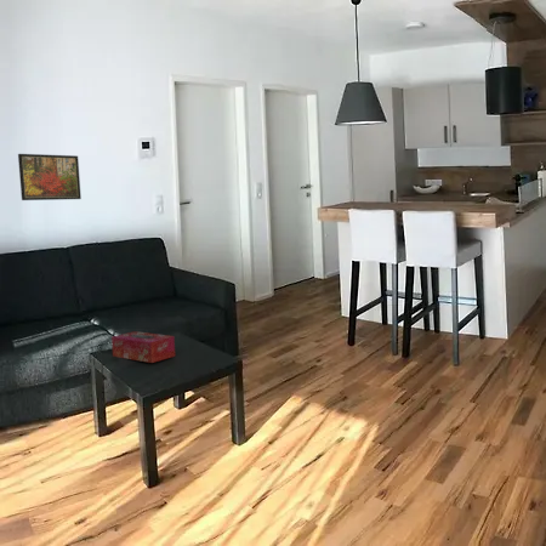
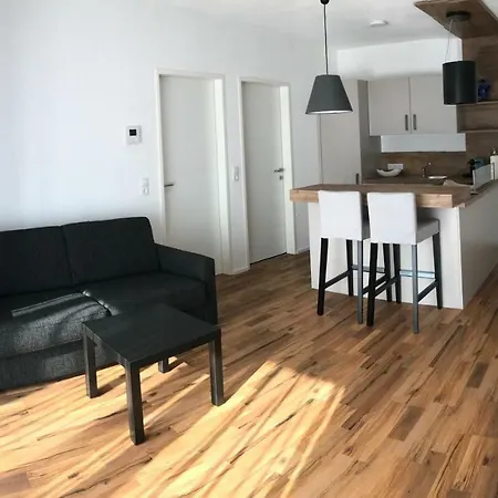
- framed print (50, 177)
- tissue box (142, 346)
